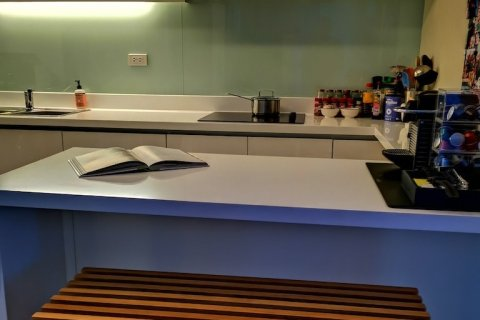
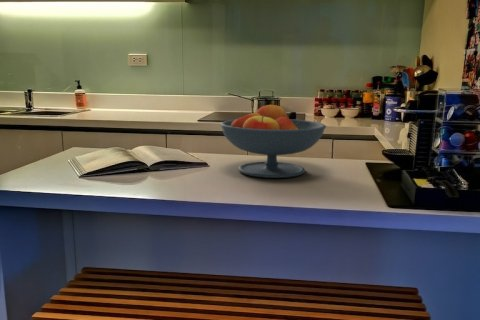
+ fruit bowl (272, 139)
